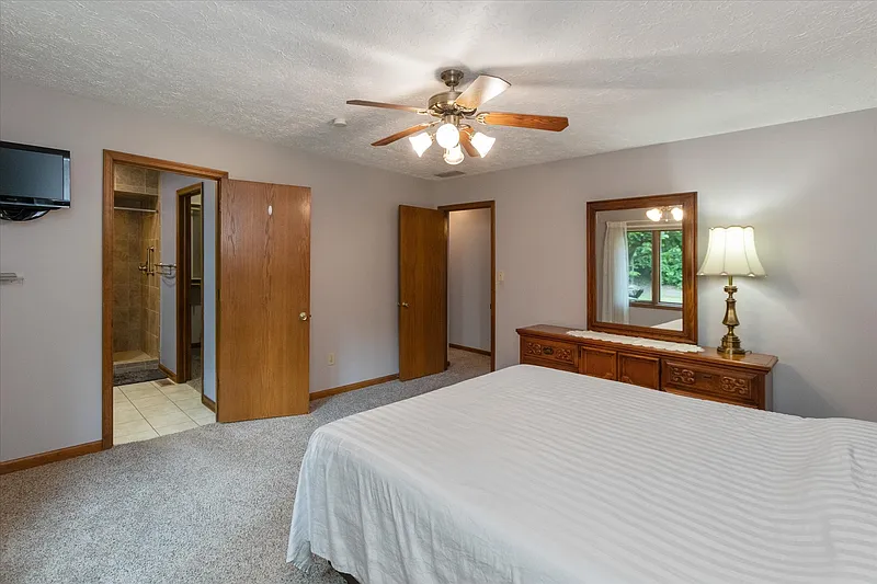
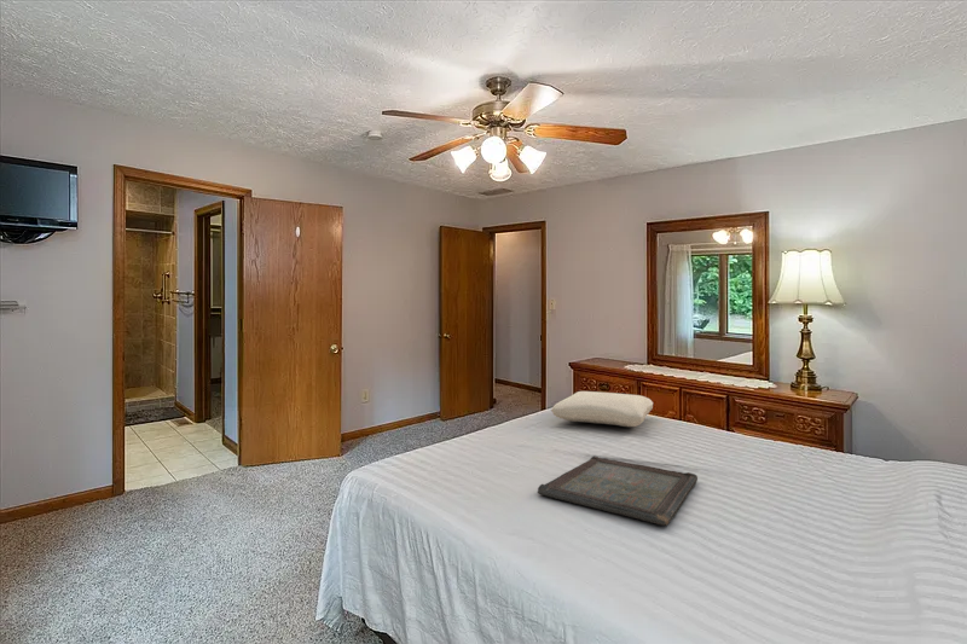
+ serving tray (623, 485)
+ pillow (603, 407)
